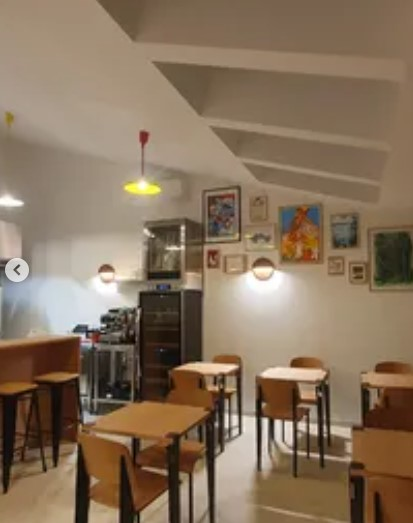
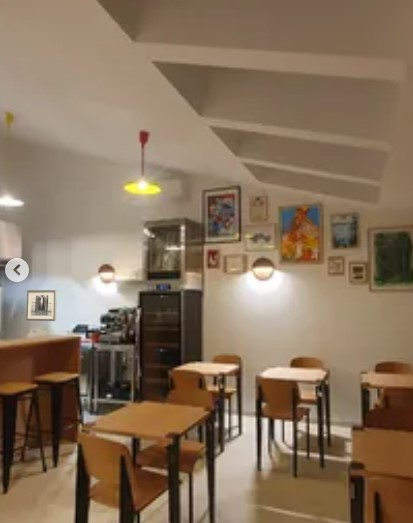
+ wall art (41, 305)
